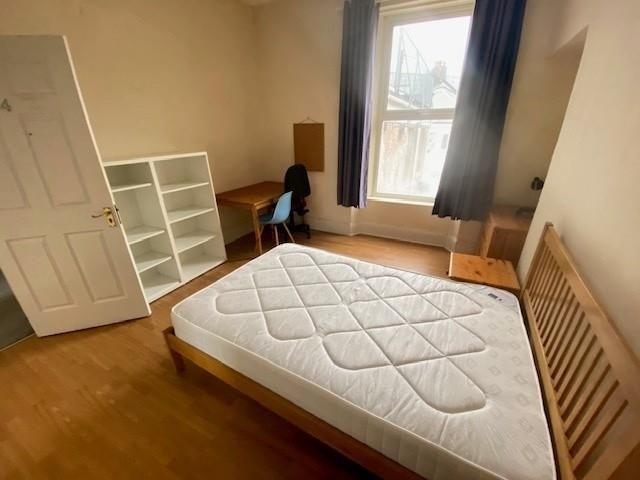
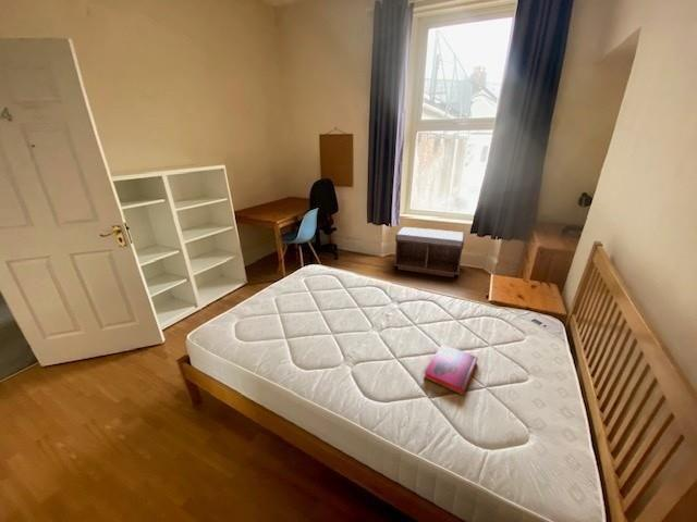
+ hardback book (451, 366)
+ bench (428, 250)
